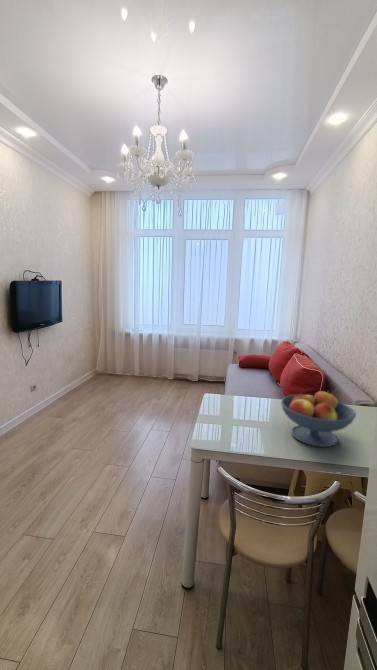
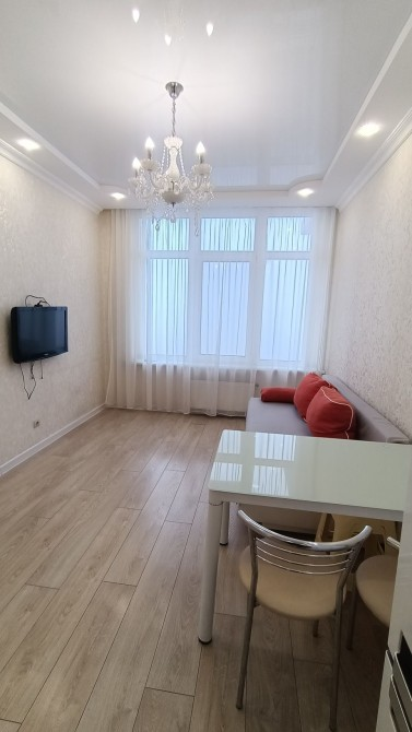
- fruit bowl (315, 415)
